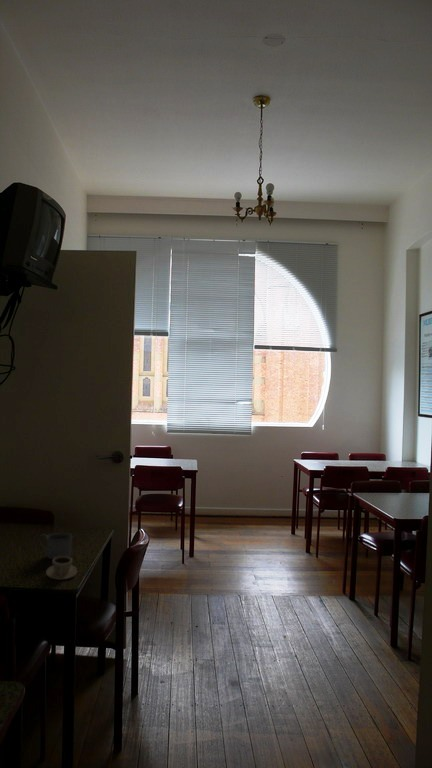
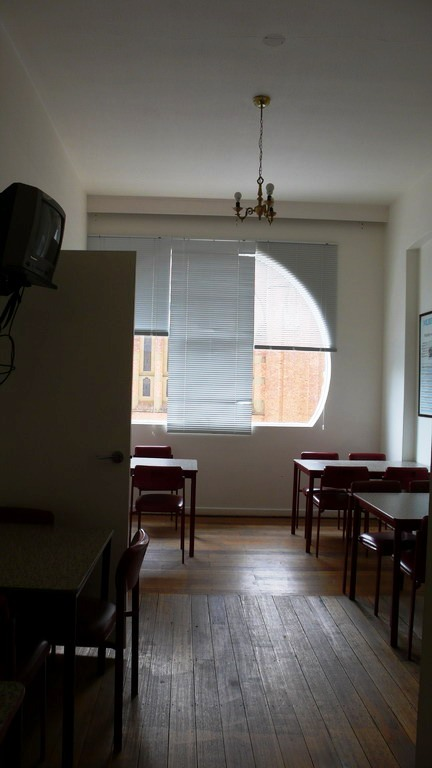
- cup (61, 566)
- mug (56, 545)
